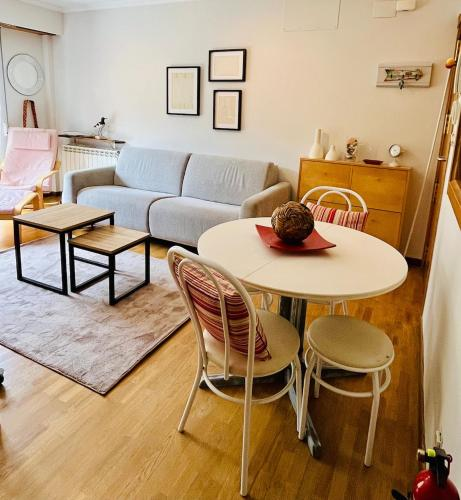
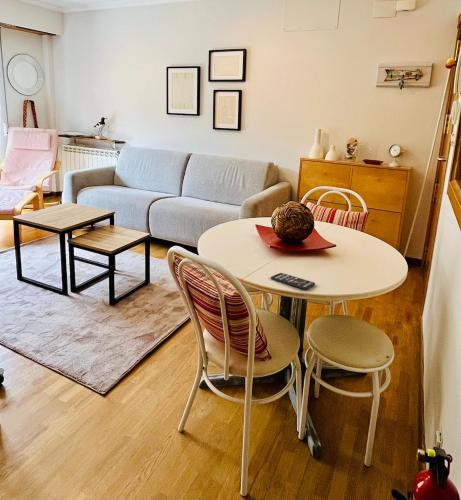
+ smartphone (292, 280)
